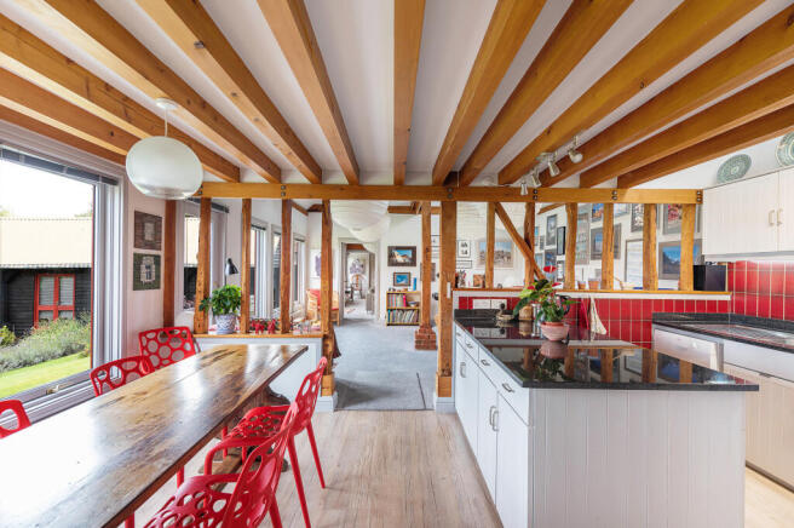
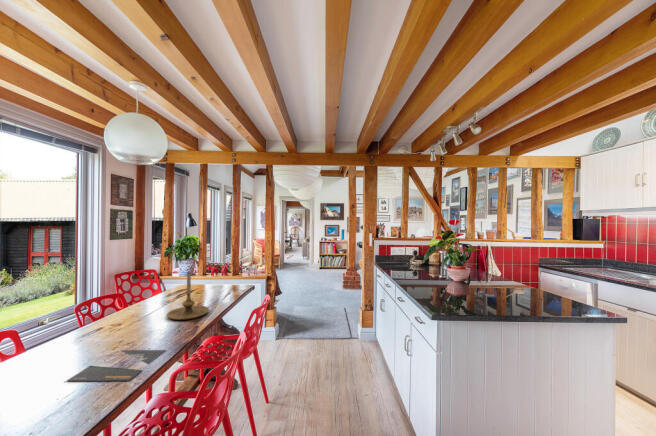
+ candle holder (188, 292)
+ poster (121, 368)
